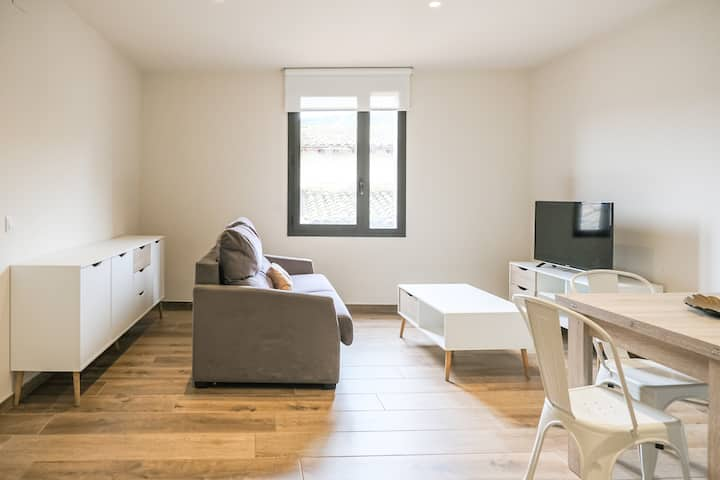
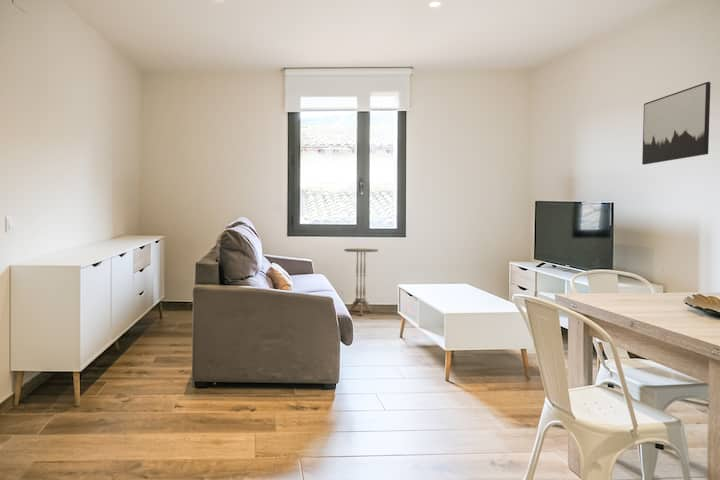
+ side table (360, 281)
+ wall art (673, 126)
